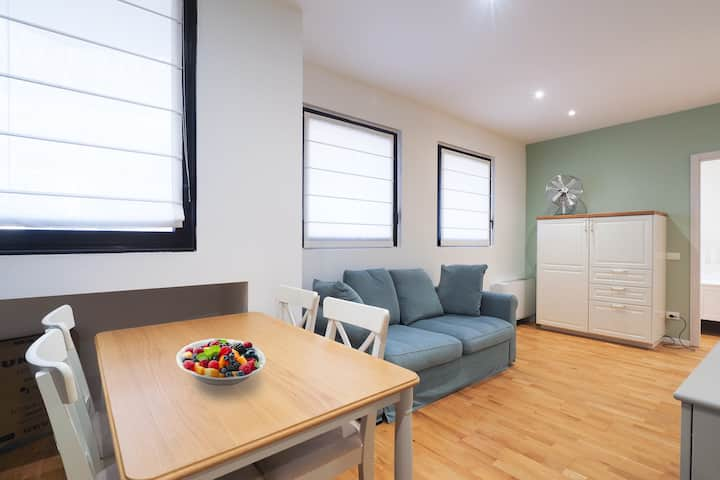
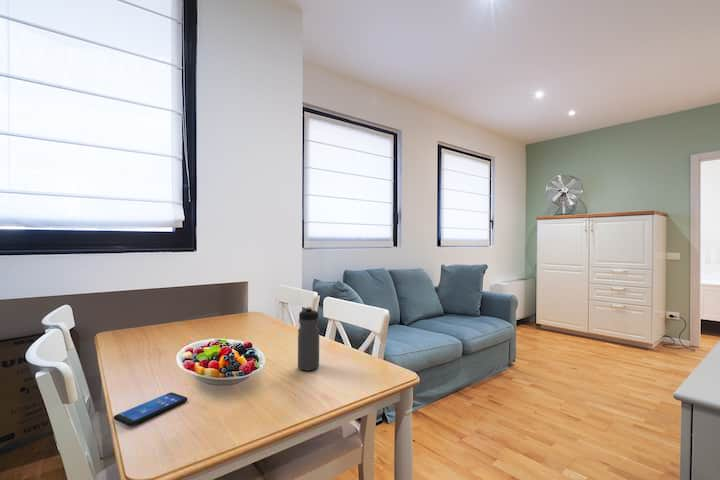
+ water bottle (308, 337)
+ smartphone (152, 407)
